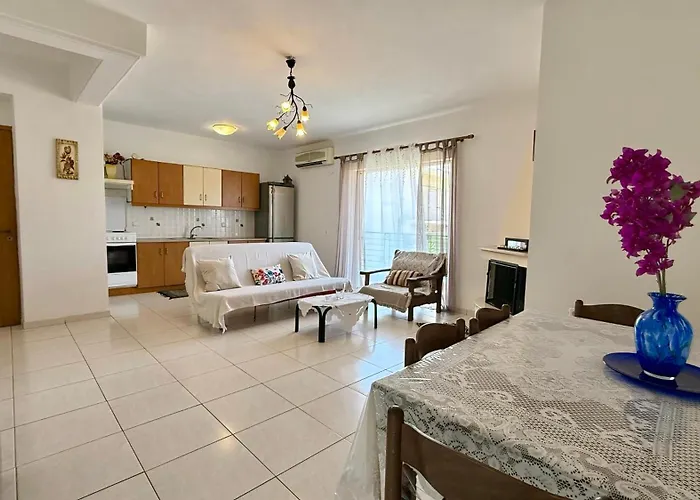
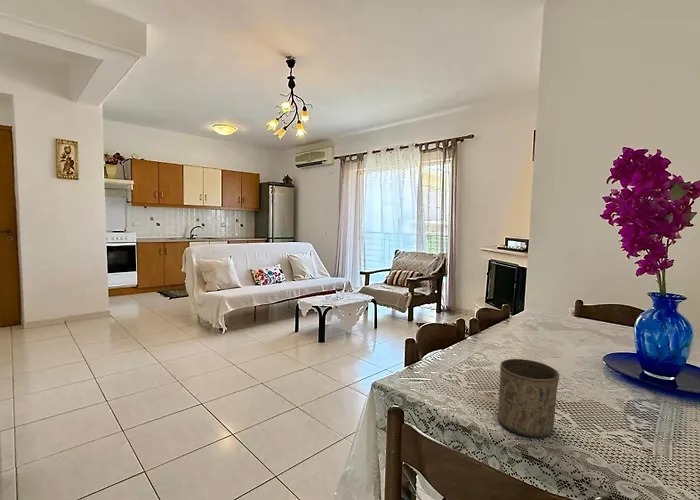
+ cup (527, 396)
